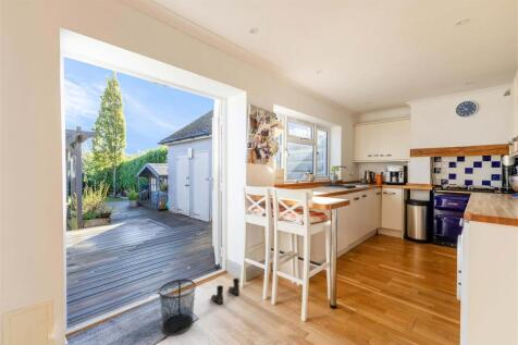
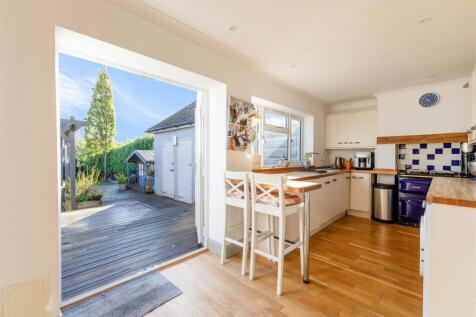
- waste bin (177, 306)
- boots (222, 288)
